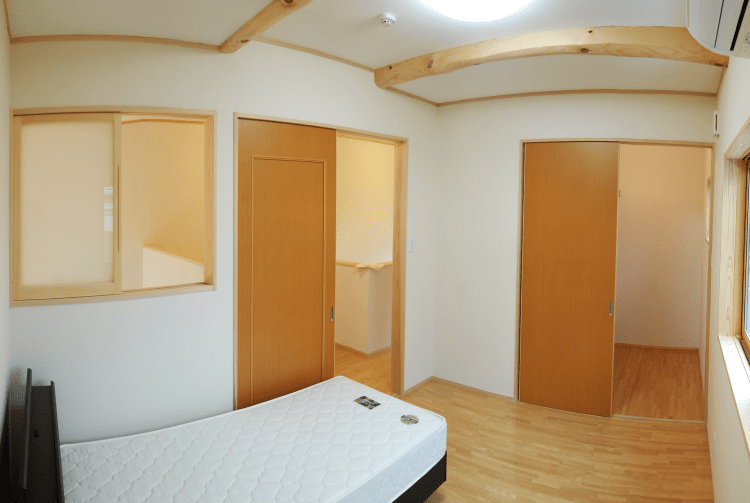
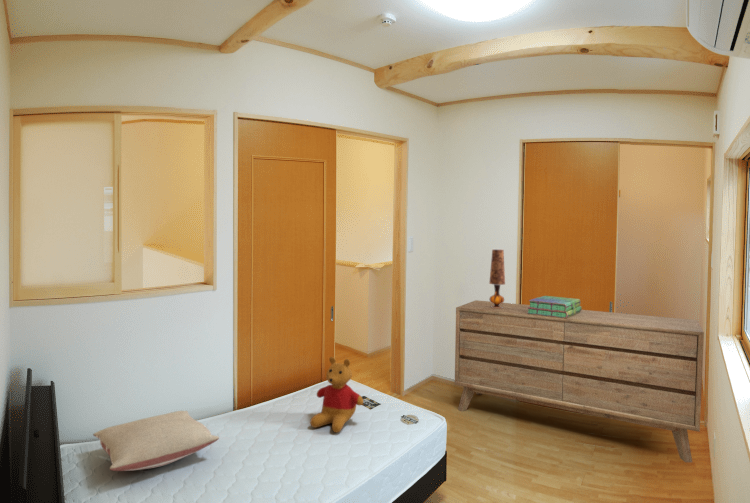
+ pillow (155, 437)
+ stuffed bear (334, 392)
+ table lamp (497, 278)
+ dresser (567, 368)
+ stack of books (554, 305)
